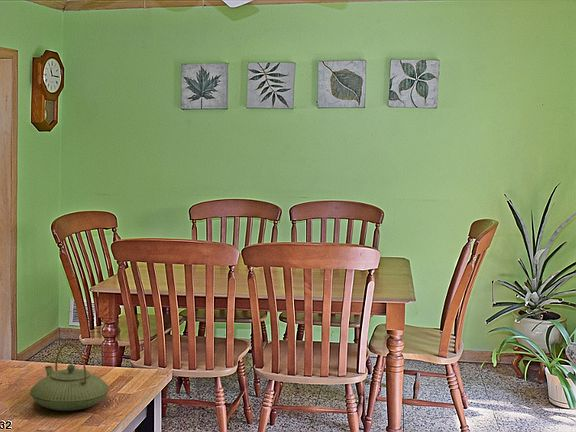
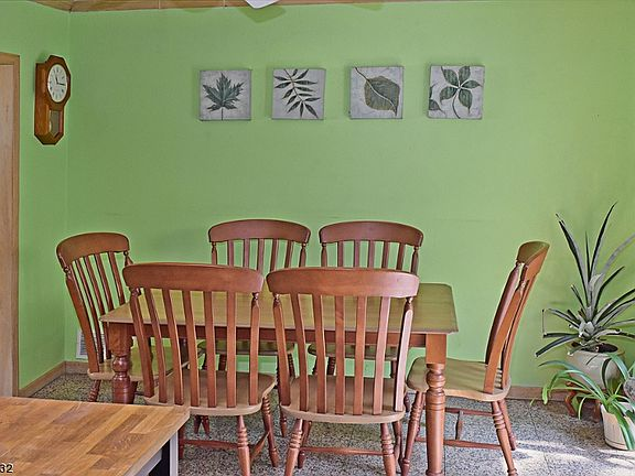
- teapot (67, 372)
